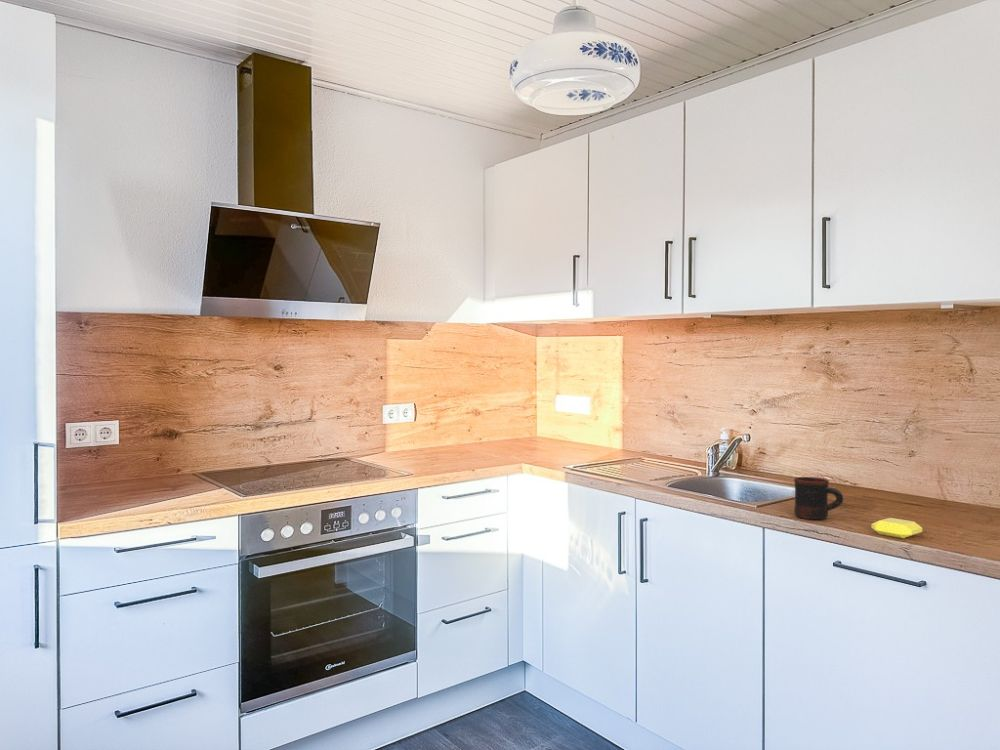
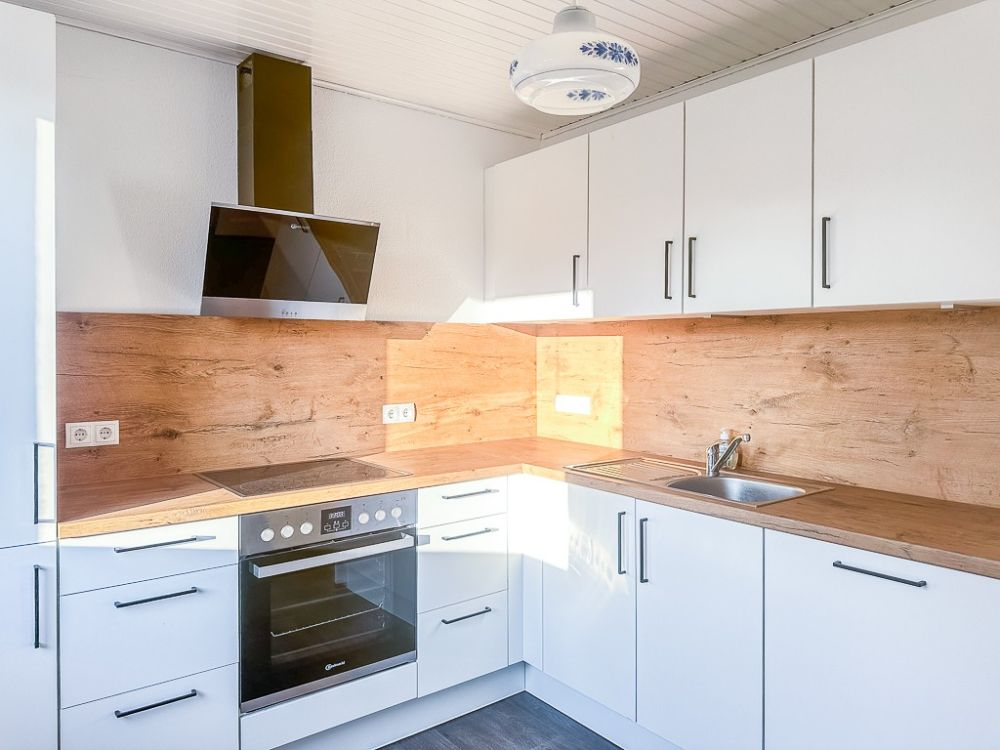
- soap bar (896, 527)
- mug (818, 499)
